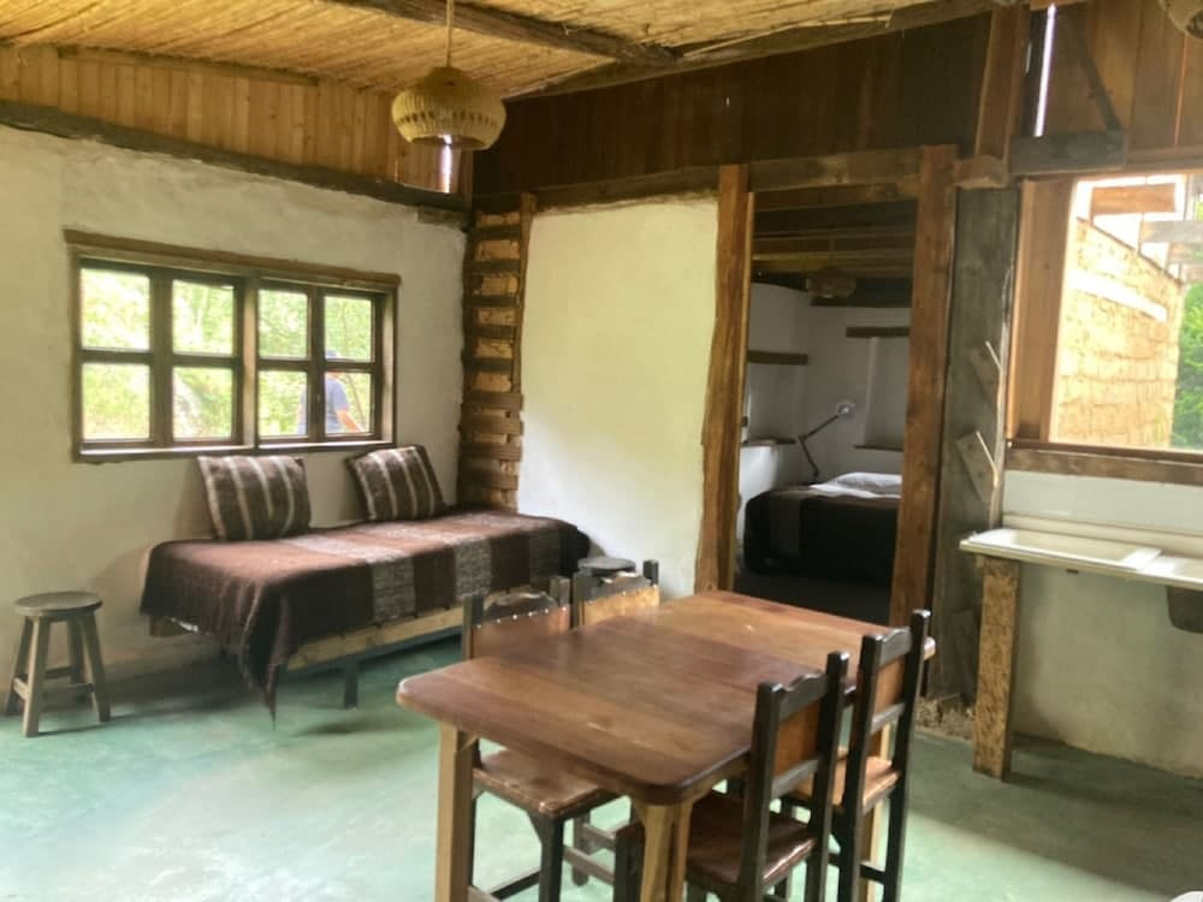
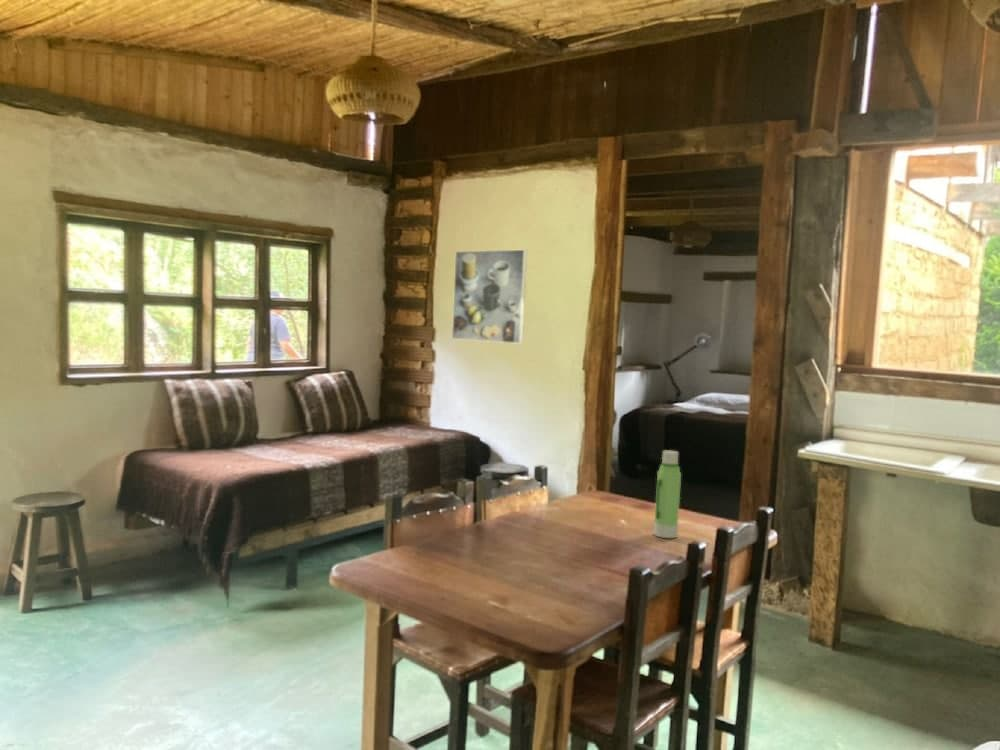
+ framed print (488, 296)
+ water bottle (667, 493)
